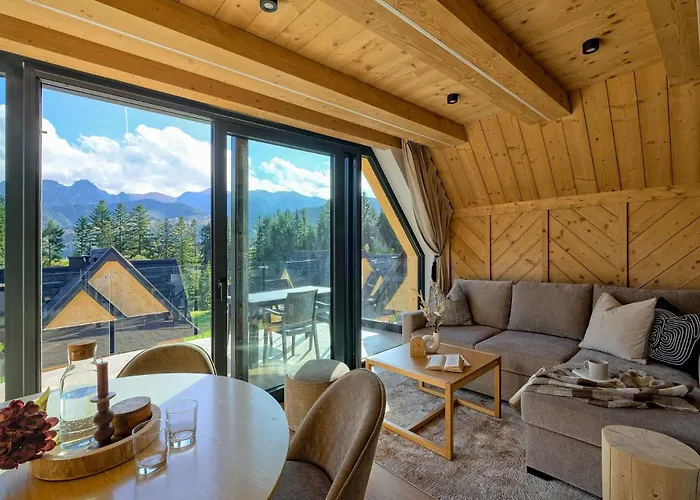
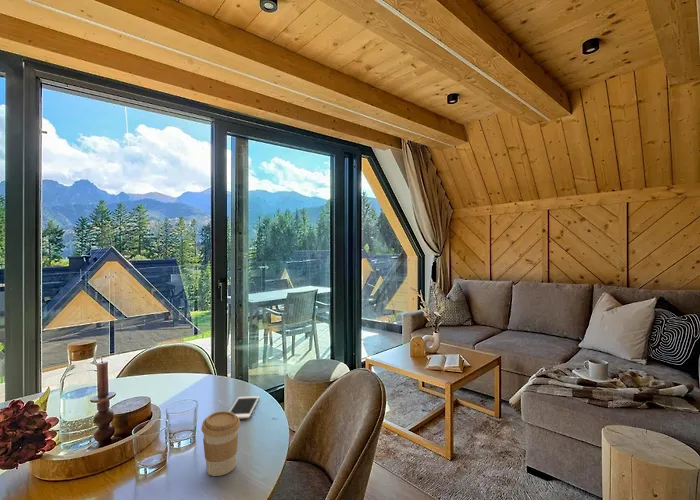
+ coffee cup (221, 441)
+ cell phone (243, 406)
